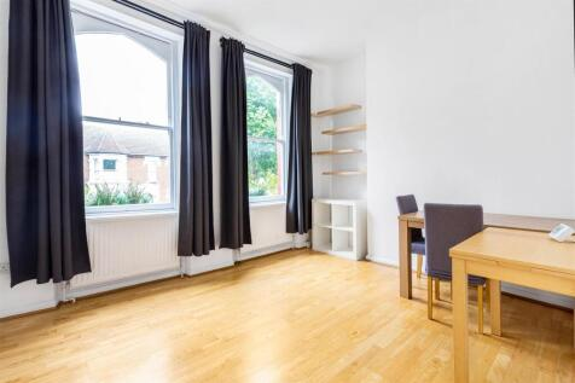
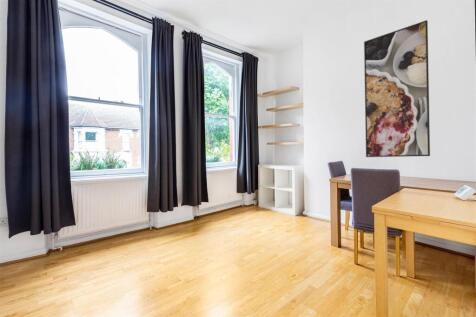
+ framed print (394, 94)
